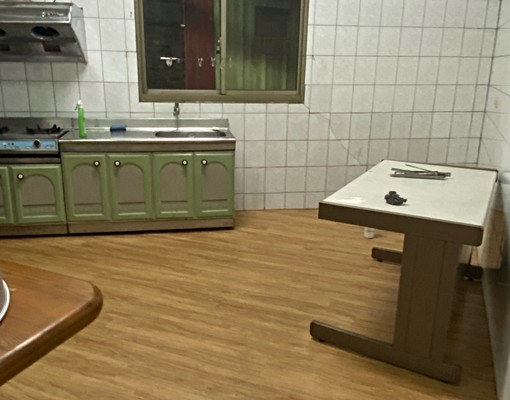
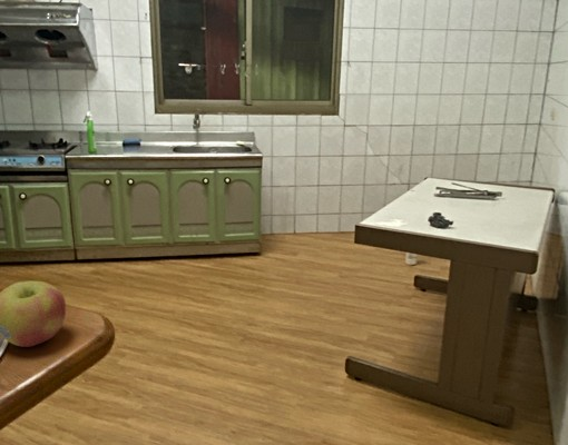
+ apple (29, 314)
